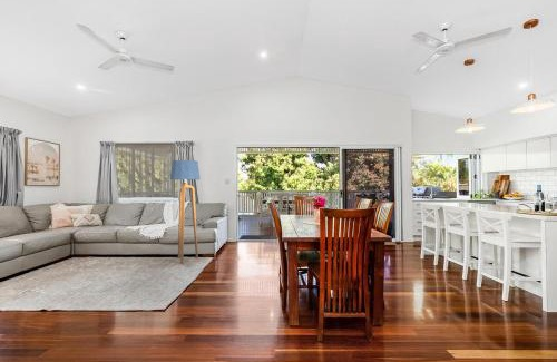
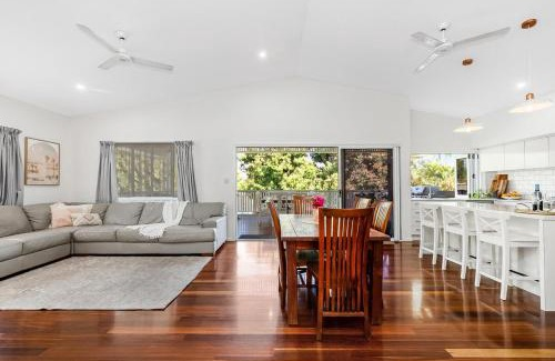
- floor lamp (184, 211)
